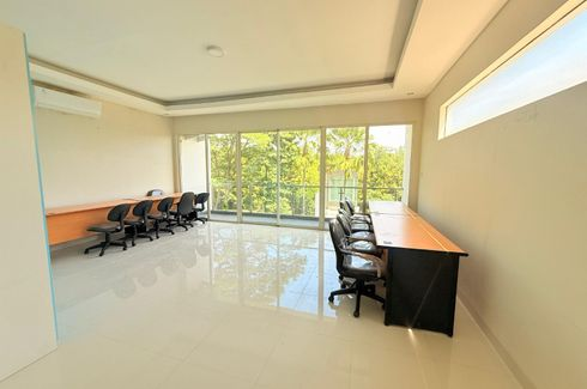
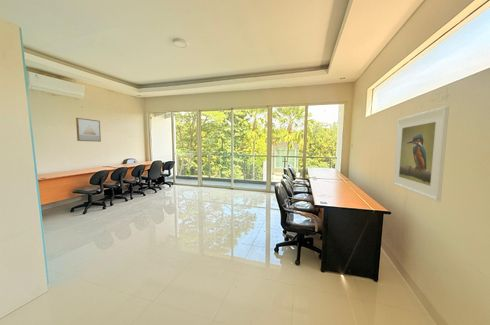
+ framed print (415, 153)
+ wall art (89, 130)
